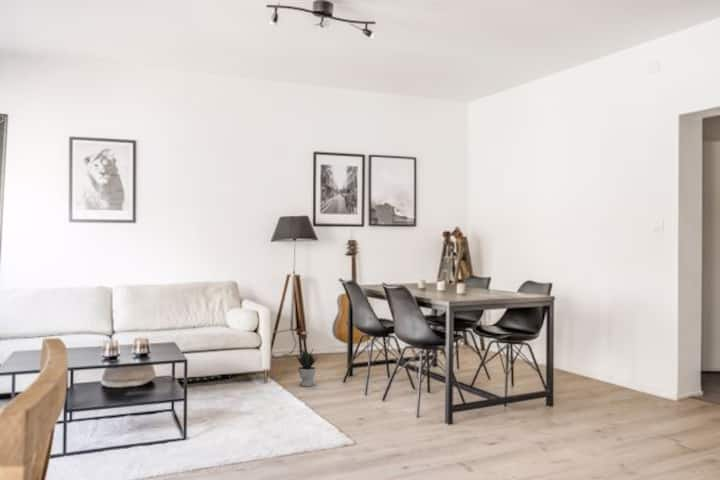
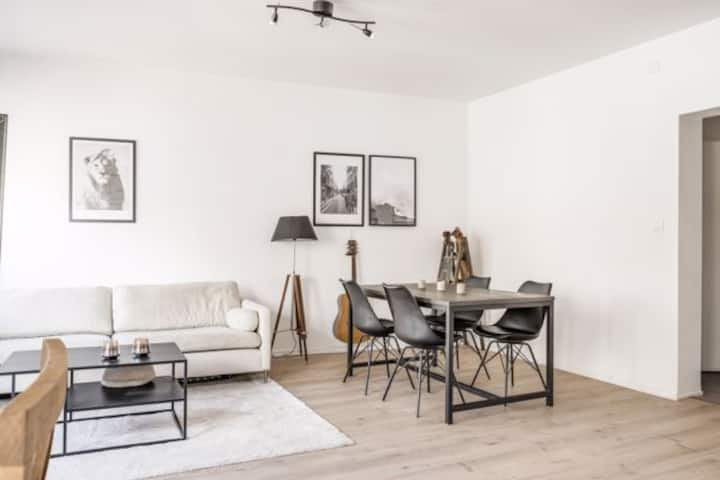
- potted plant (305, 366)
